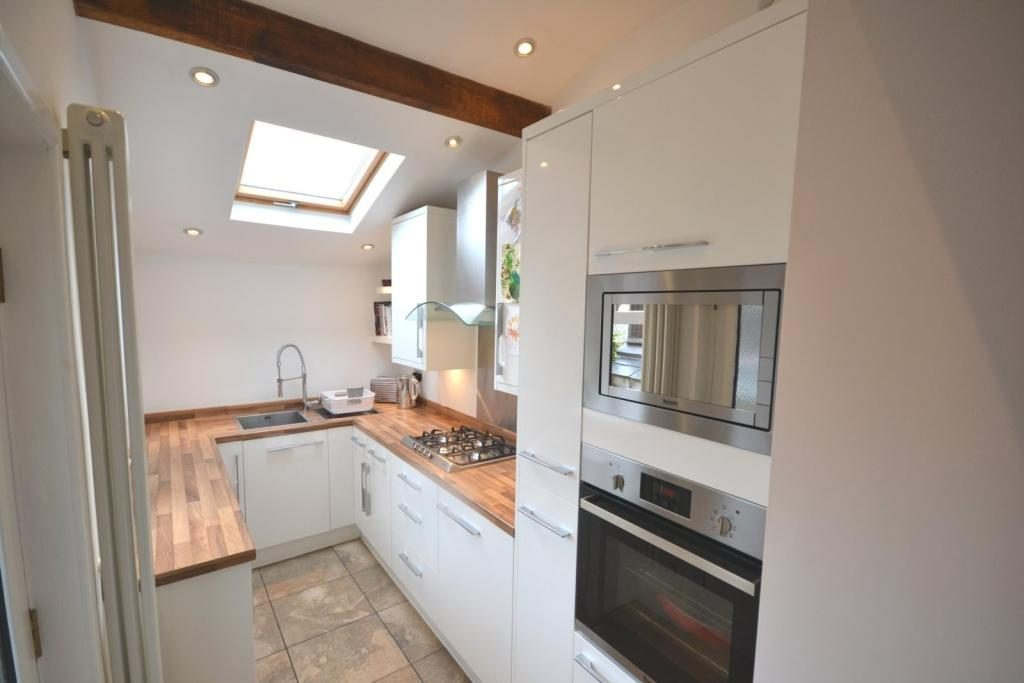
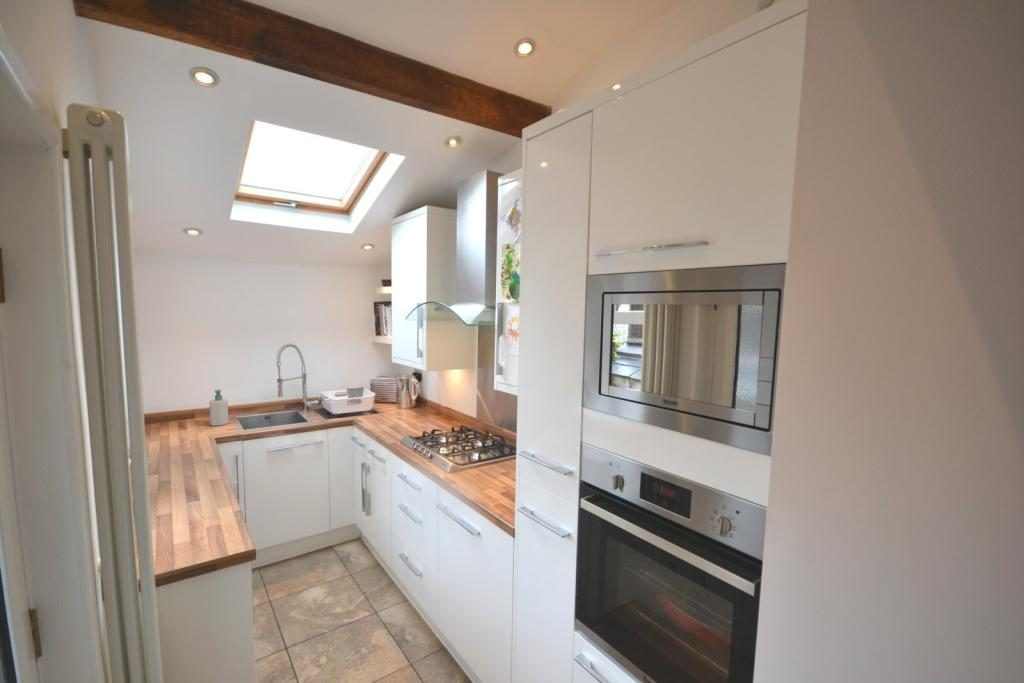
+ soap bottle (218, 407)
